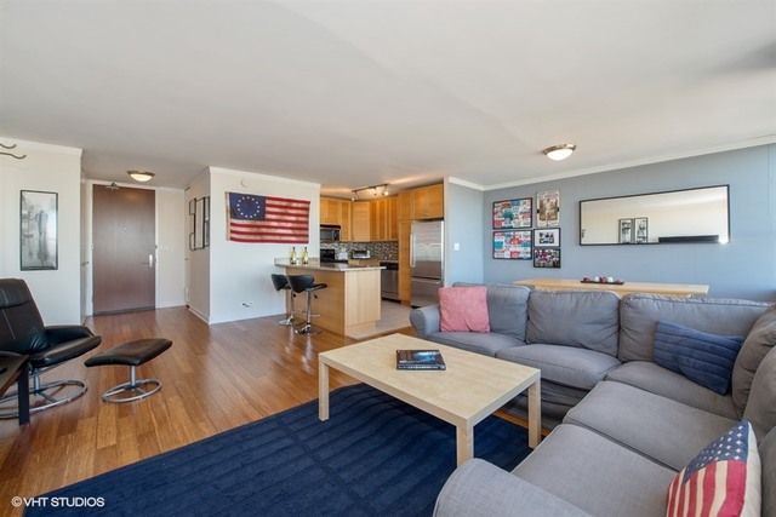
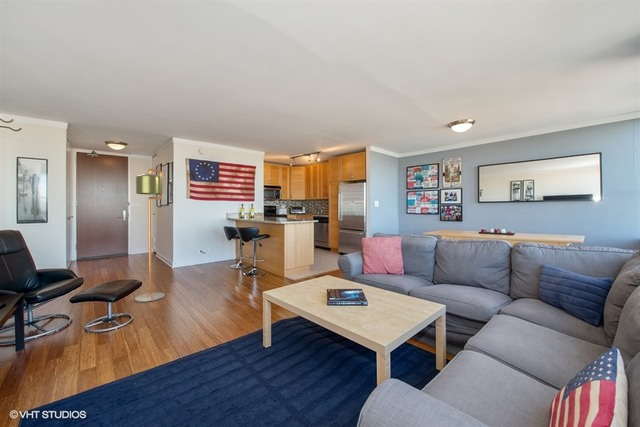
+ floor lamp (150, 232)
